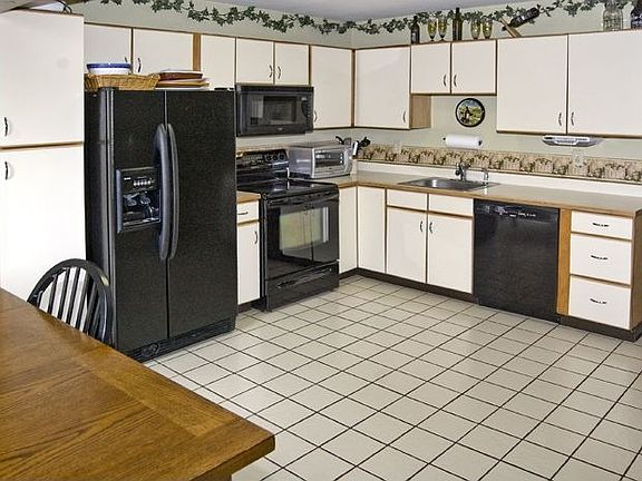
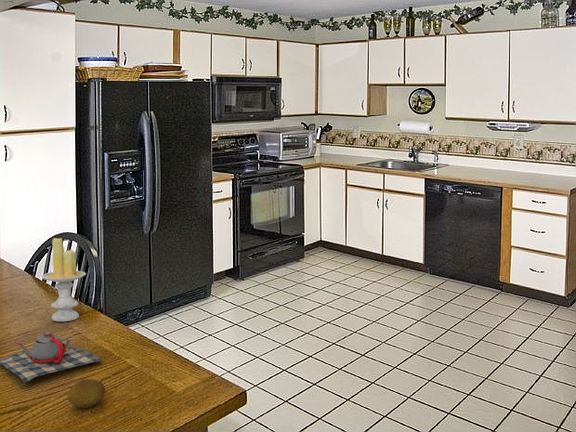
+ teapot (47, 347)
+ candle (63, 277)
+ fruit (86, 393)
